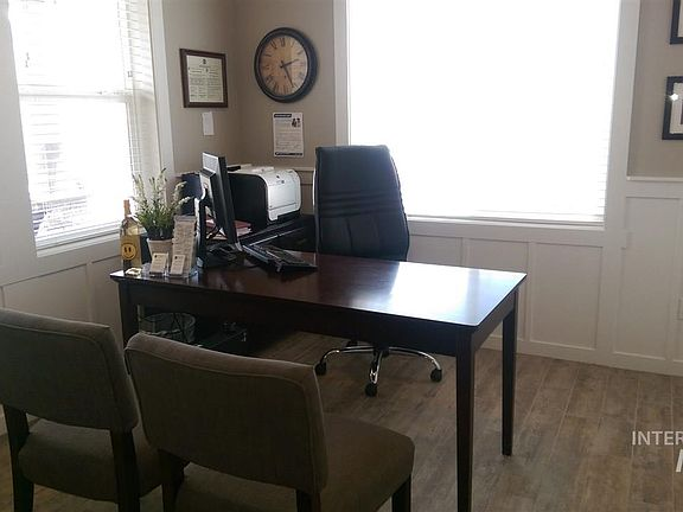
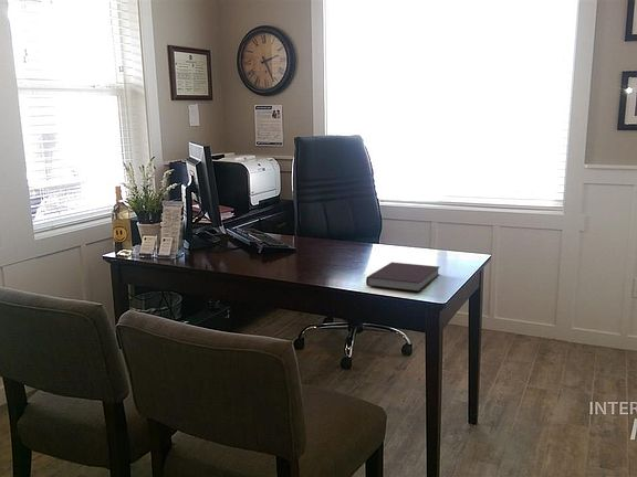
+ notebook (404, 275)
